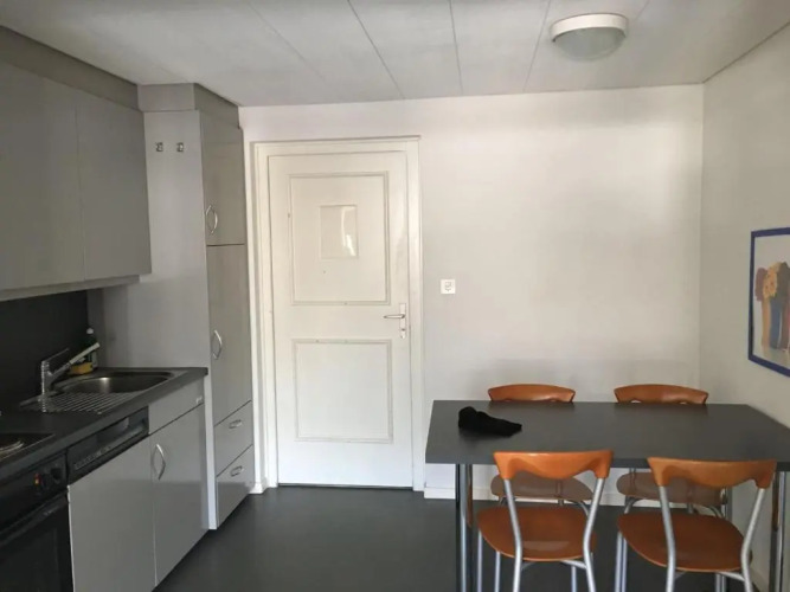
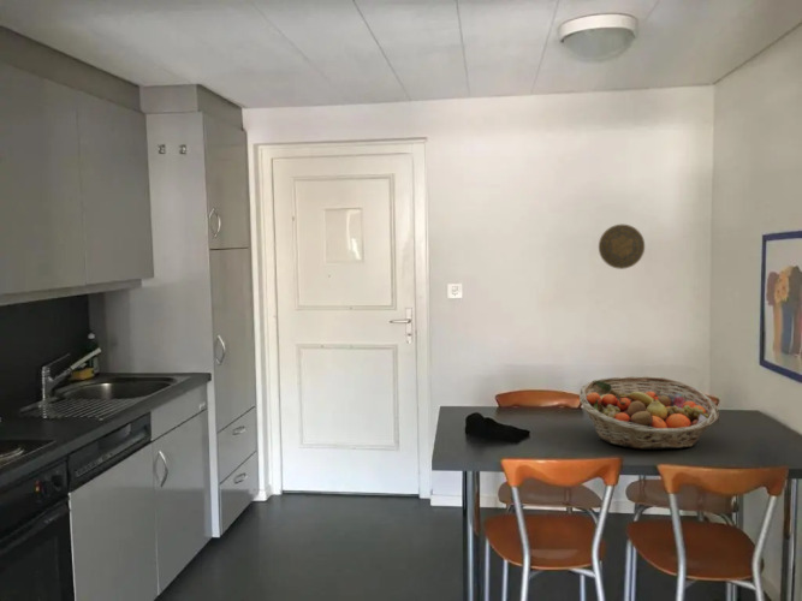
+ fruit basket (646, 411)
+ decorative plate (622, 246)
